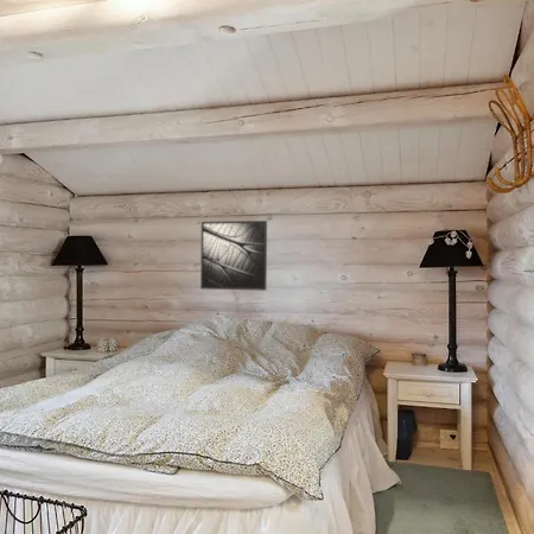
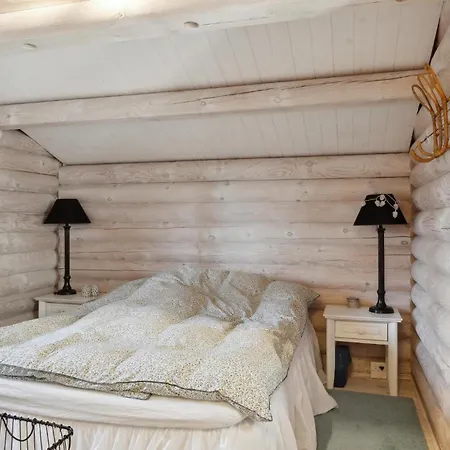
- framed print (233, 255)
